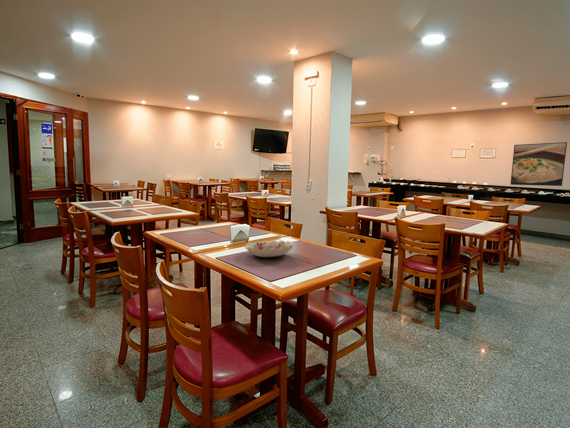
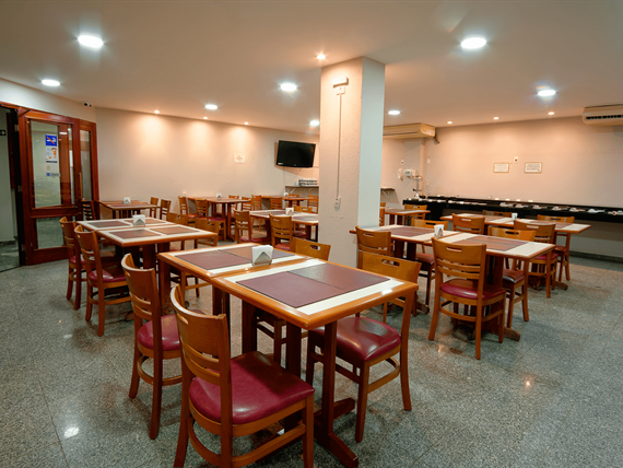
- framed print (537, 164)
- decorative bowl (269, 248)
